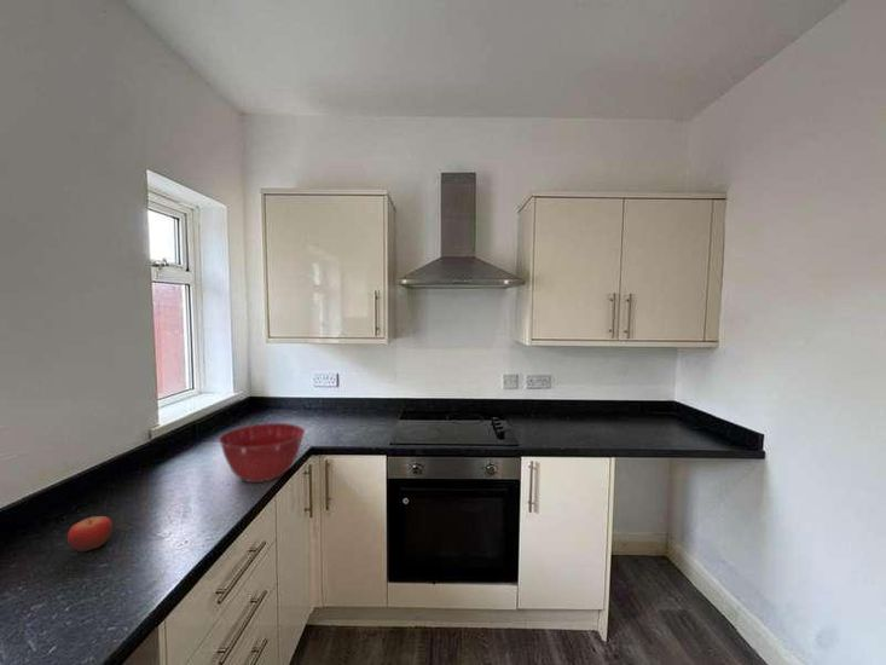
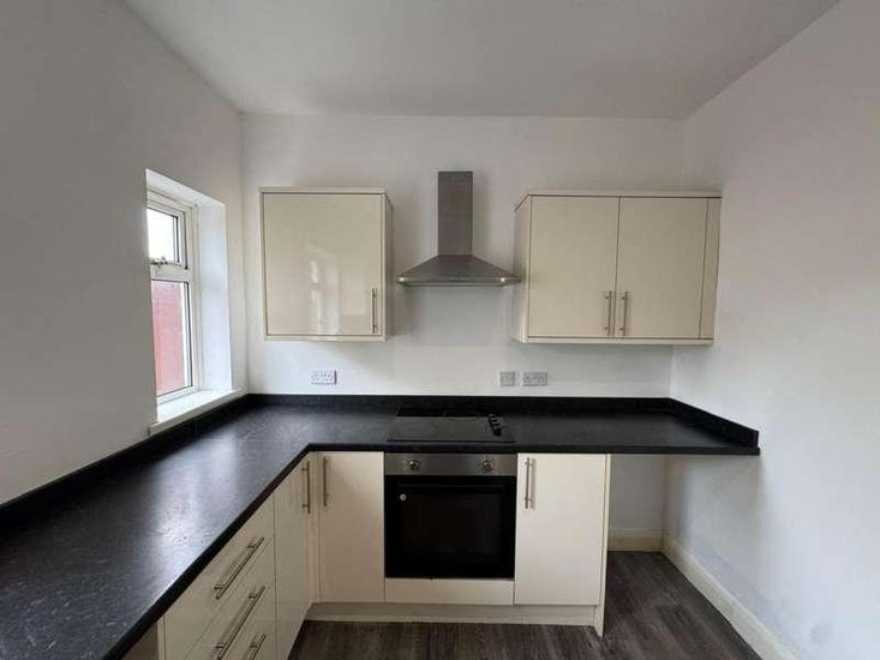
- mixing bowl (264, 453)
- fruit (89, 531)
